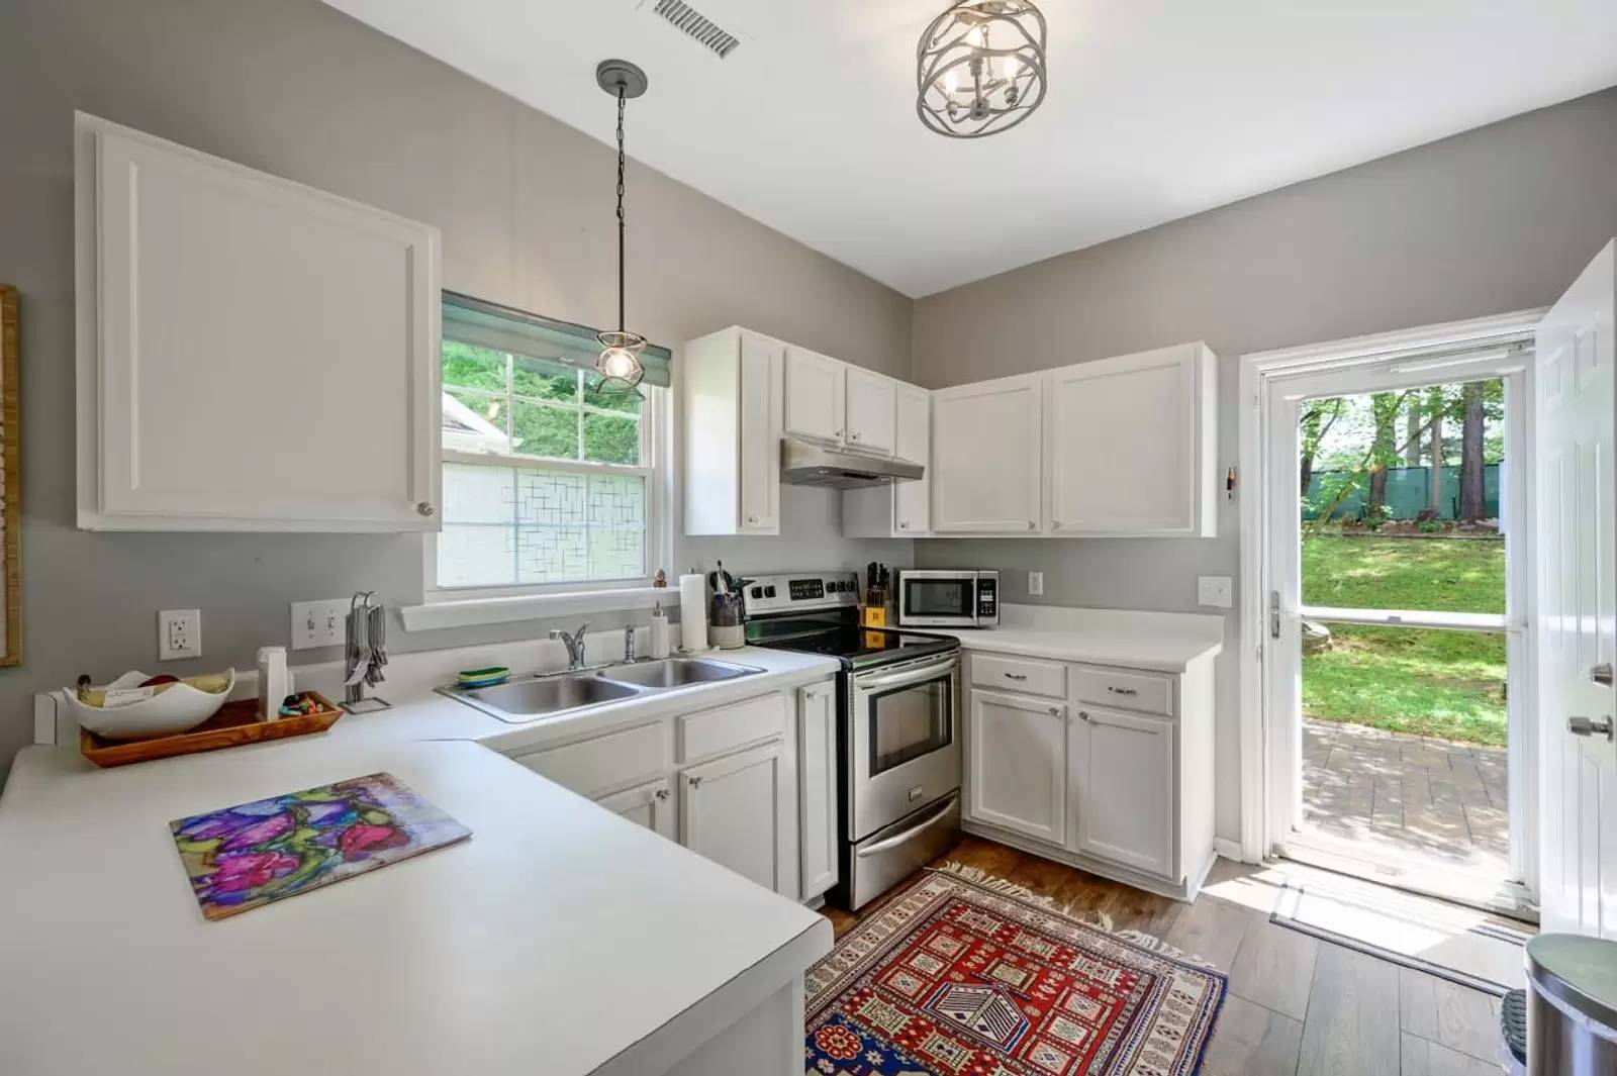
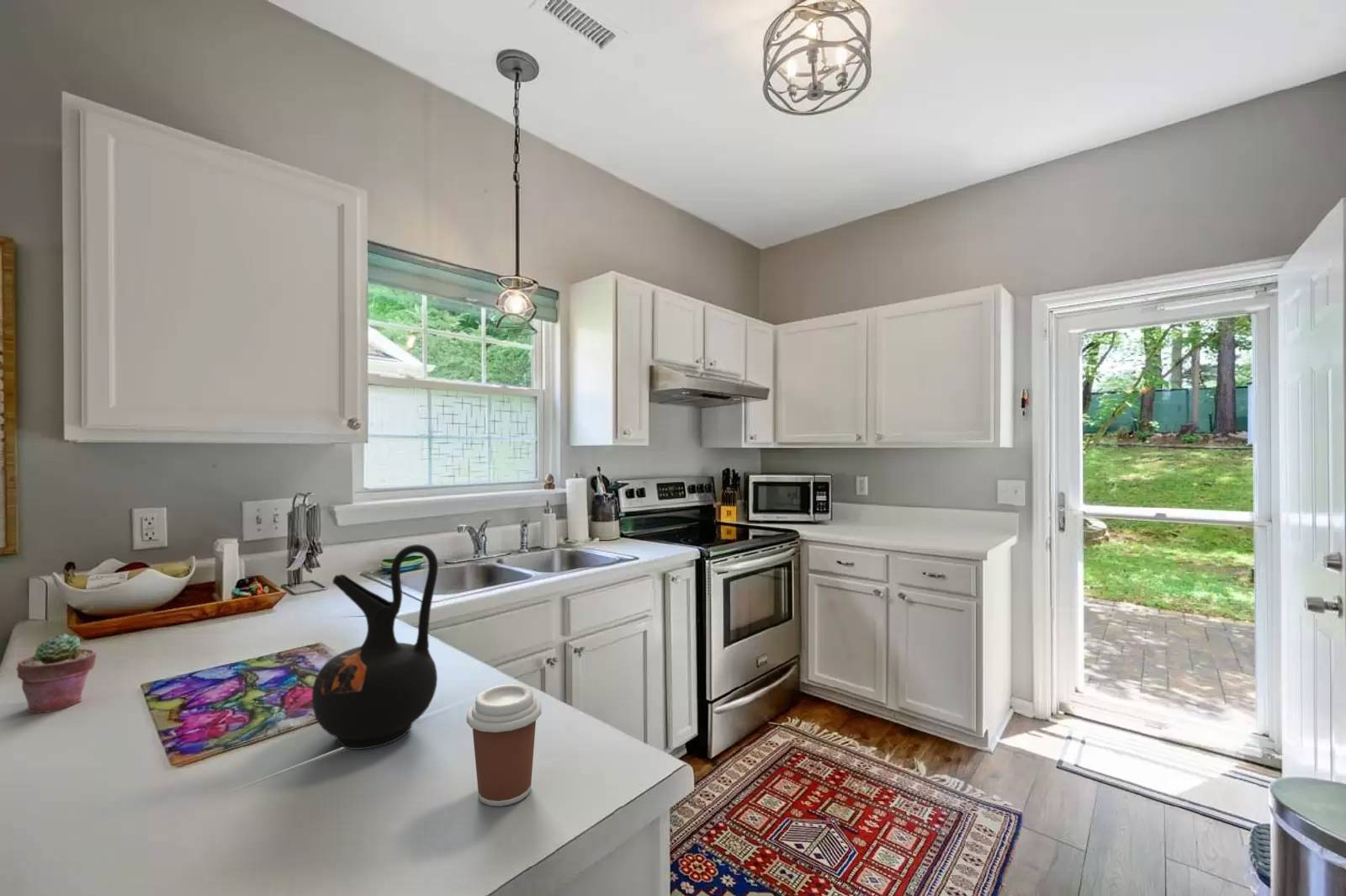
+ potted succulent (57, 671)
+ coffee cup (505, 743)
+ ceramic jug (378, 640)
